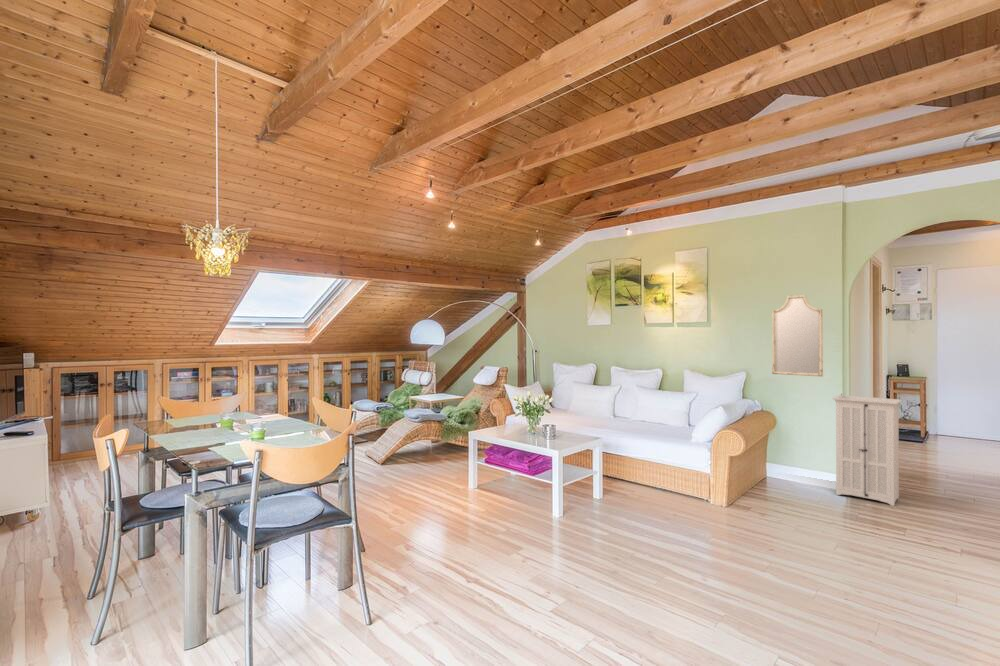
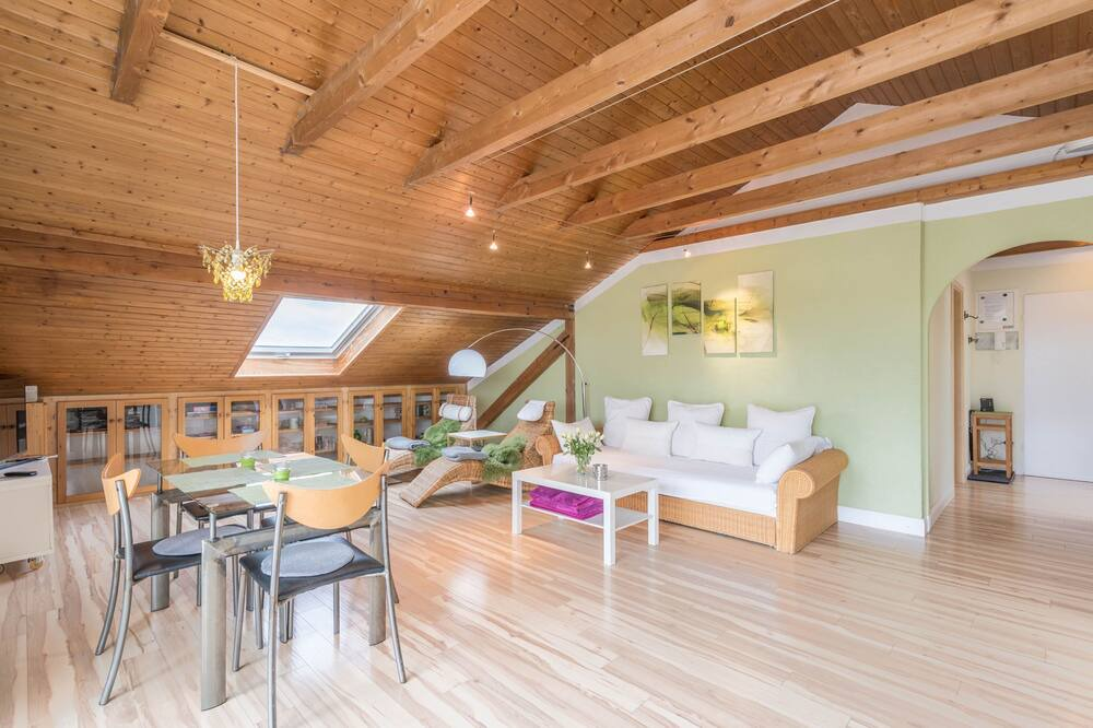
- home mirror (796, 335)
- storage cabinet (866, 446)
